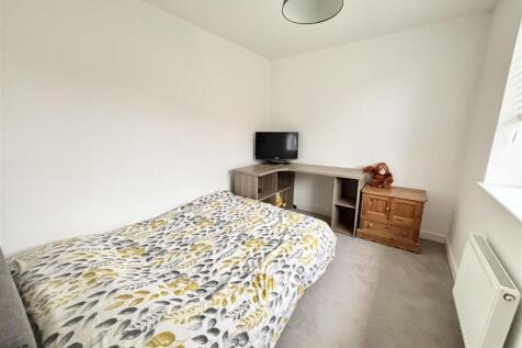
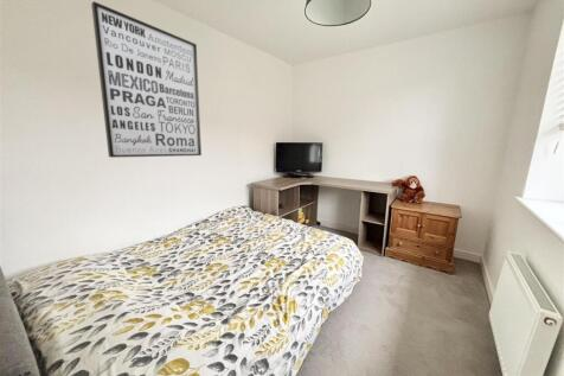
+ wall art (156, 94)
